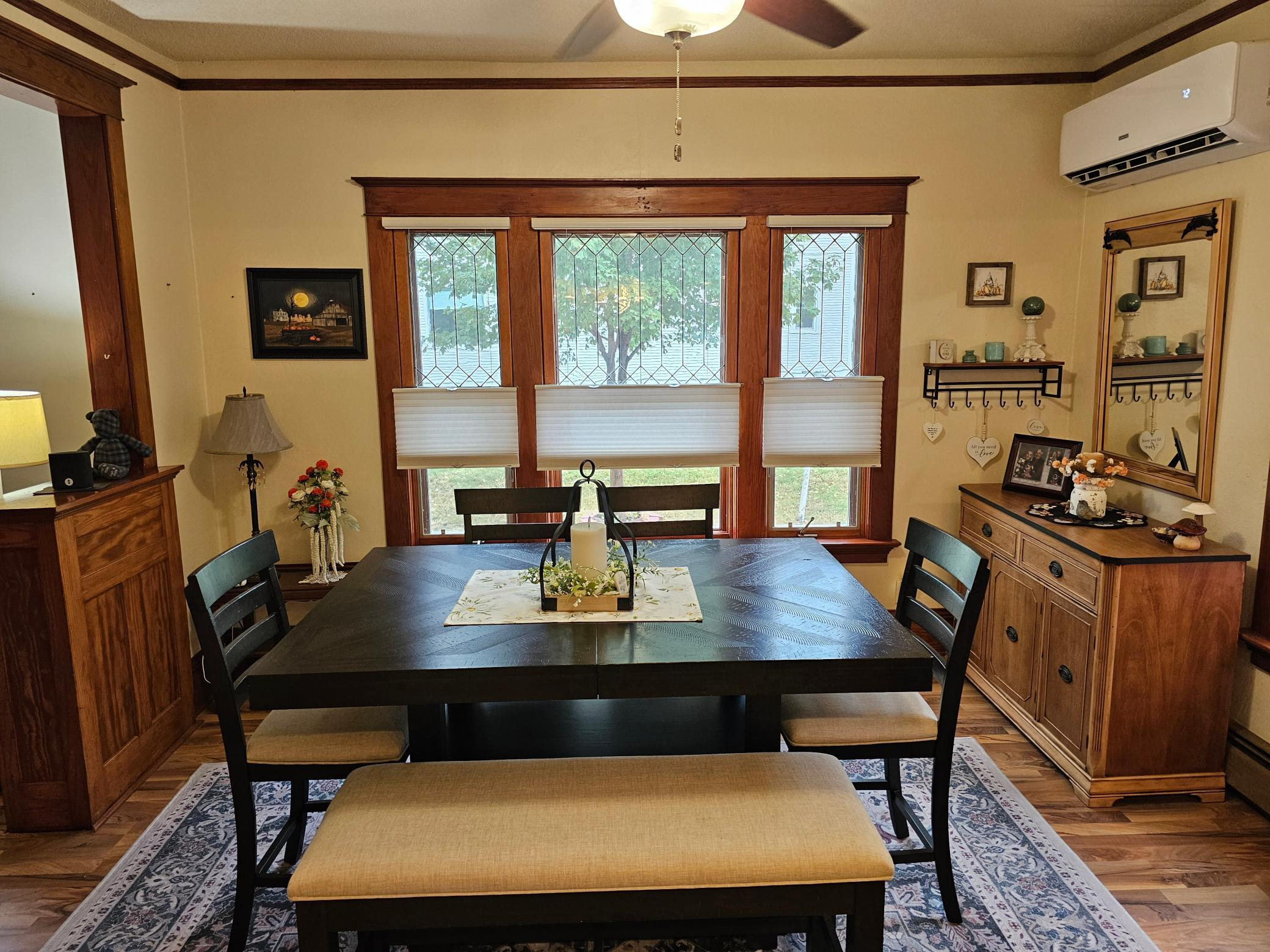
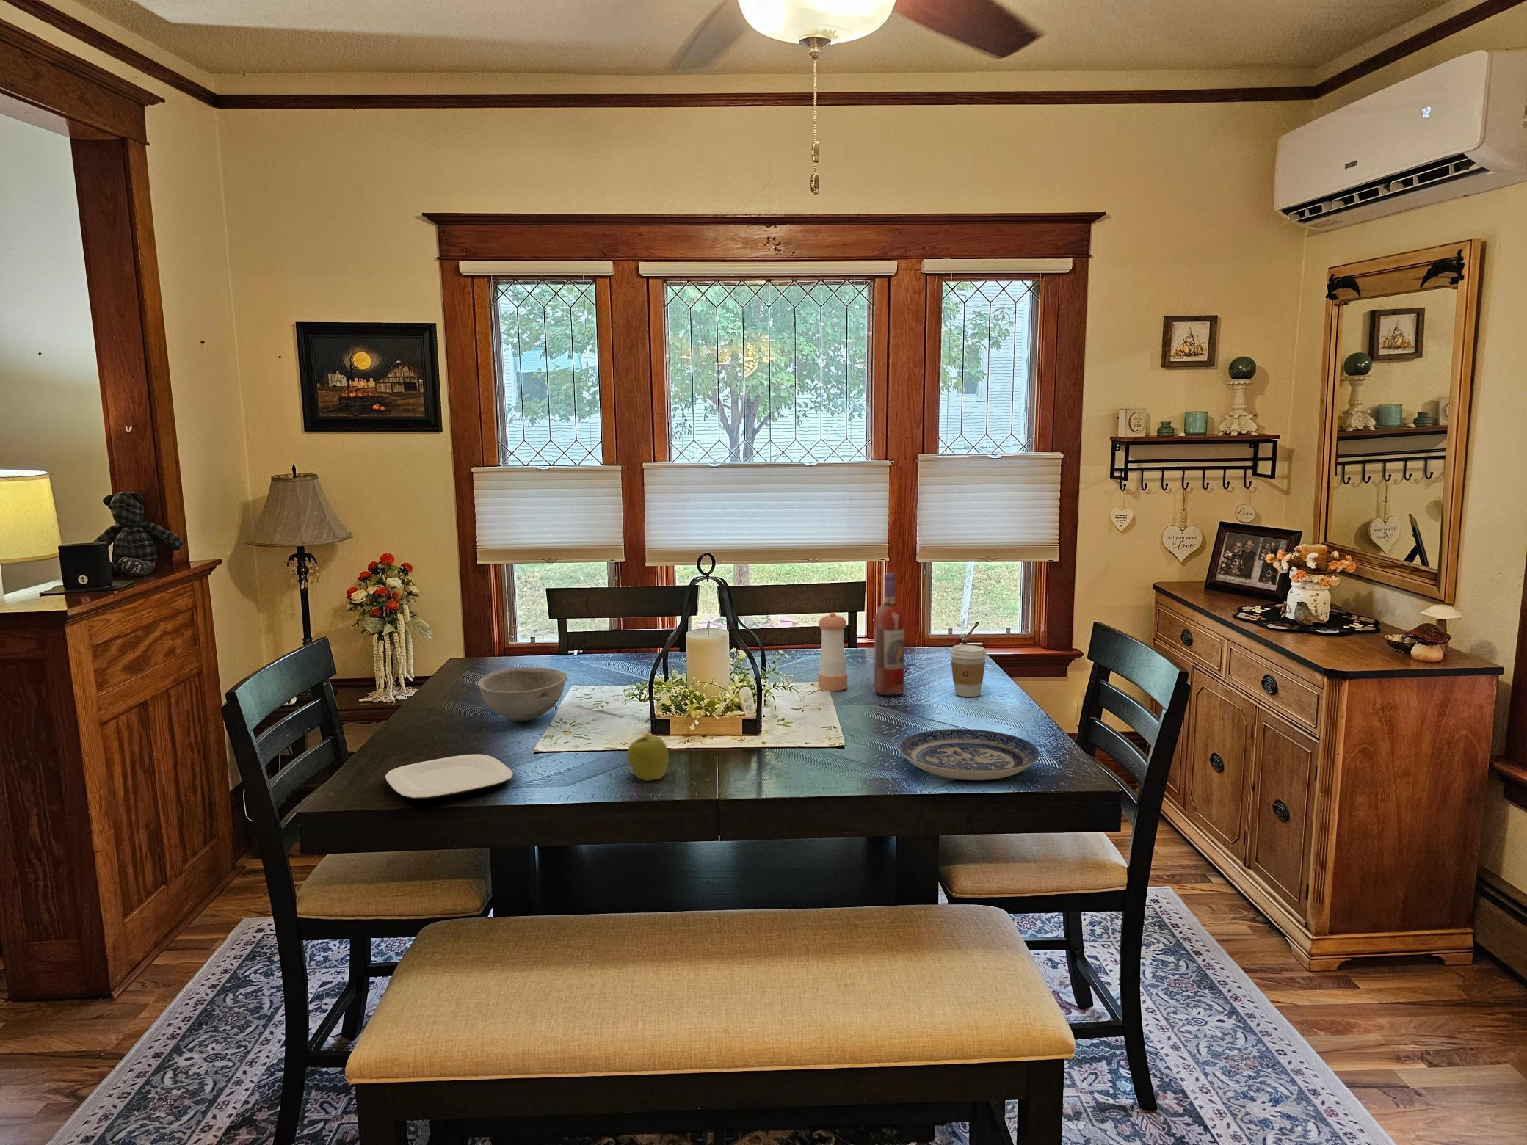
+ coffee cup (968, 670)
+ plate (450, 777)
+ bowl (523, 698)
+ pepper shaker (832, 649)
+ apple (648, 754)
+ wine bottle (889, 634)
+ plate (968, 758)
